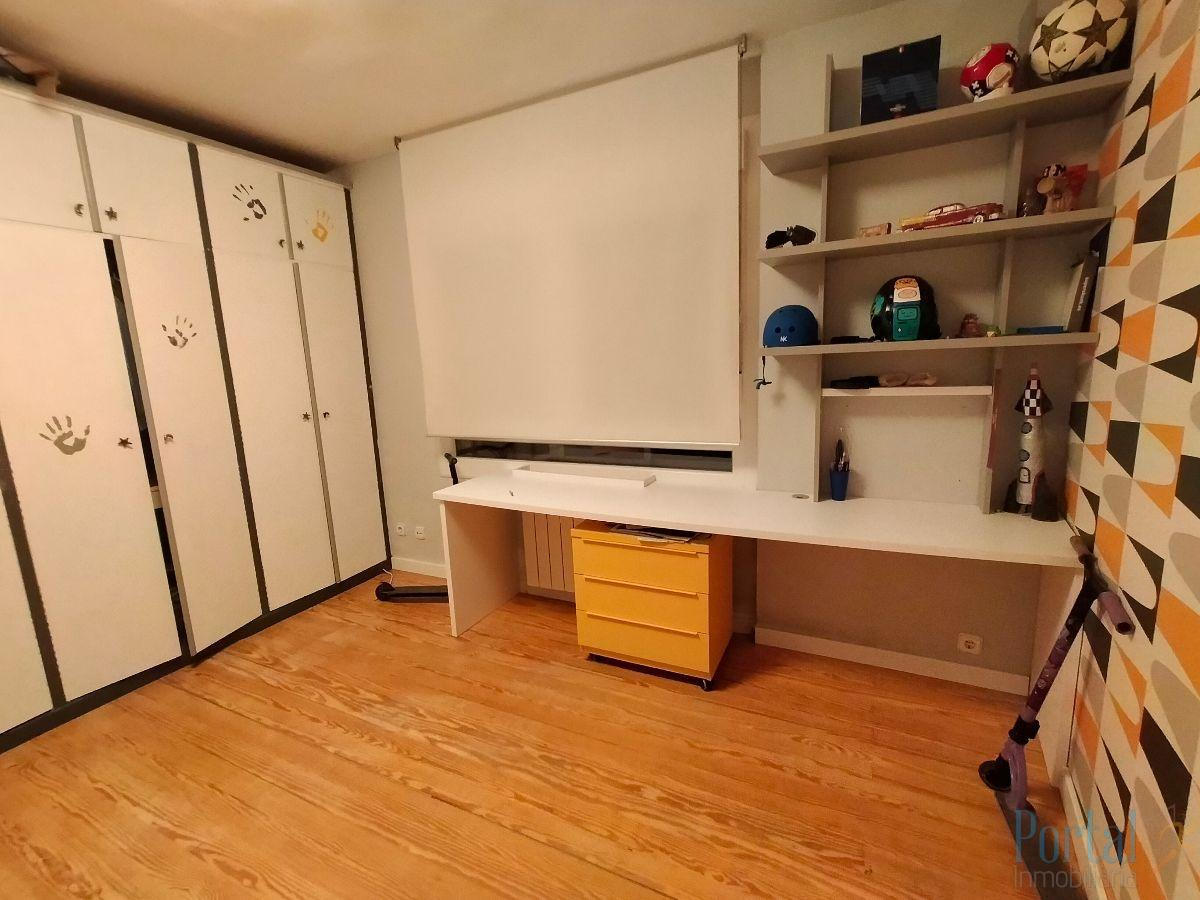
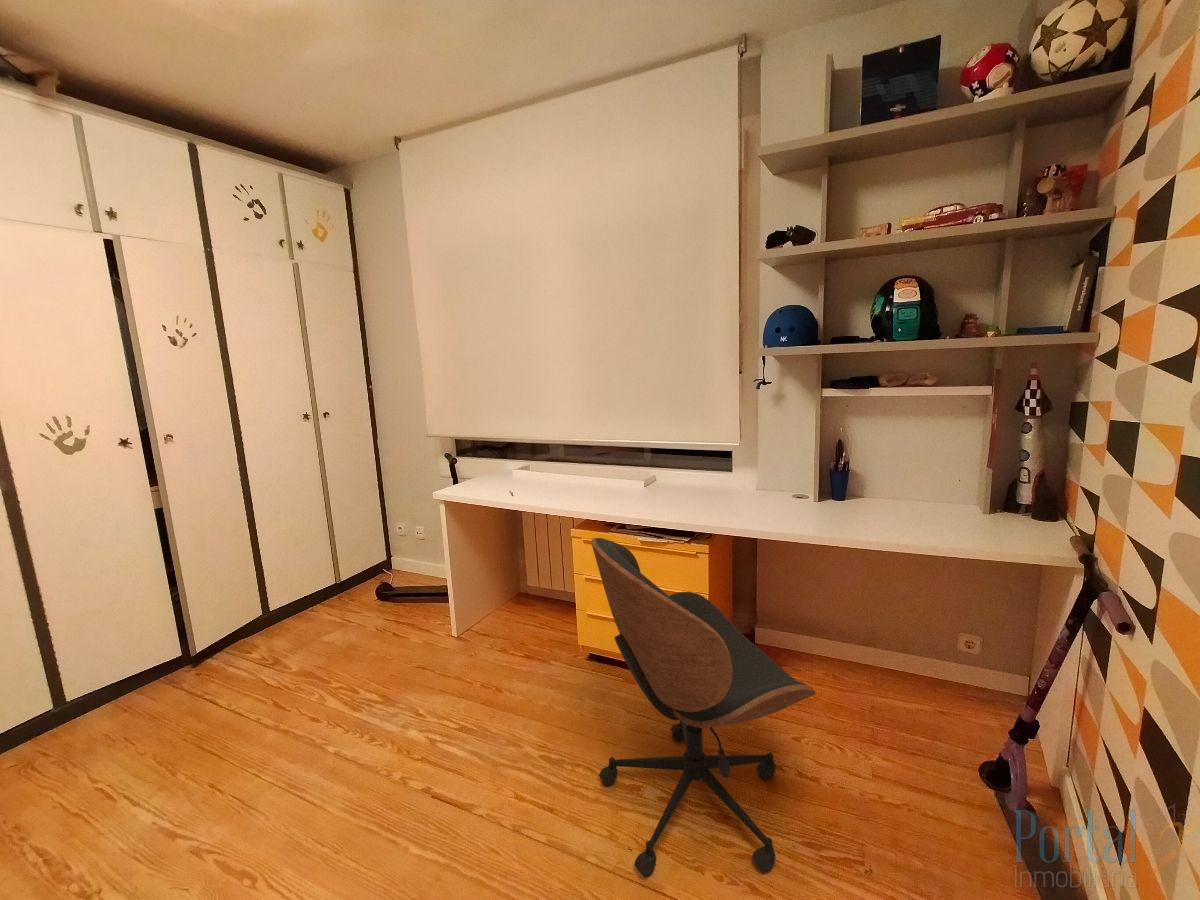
+ office chair (700, 672)
